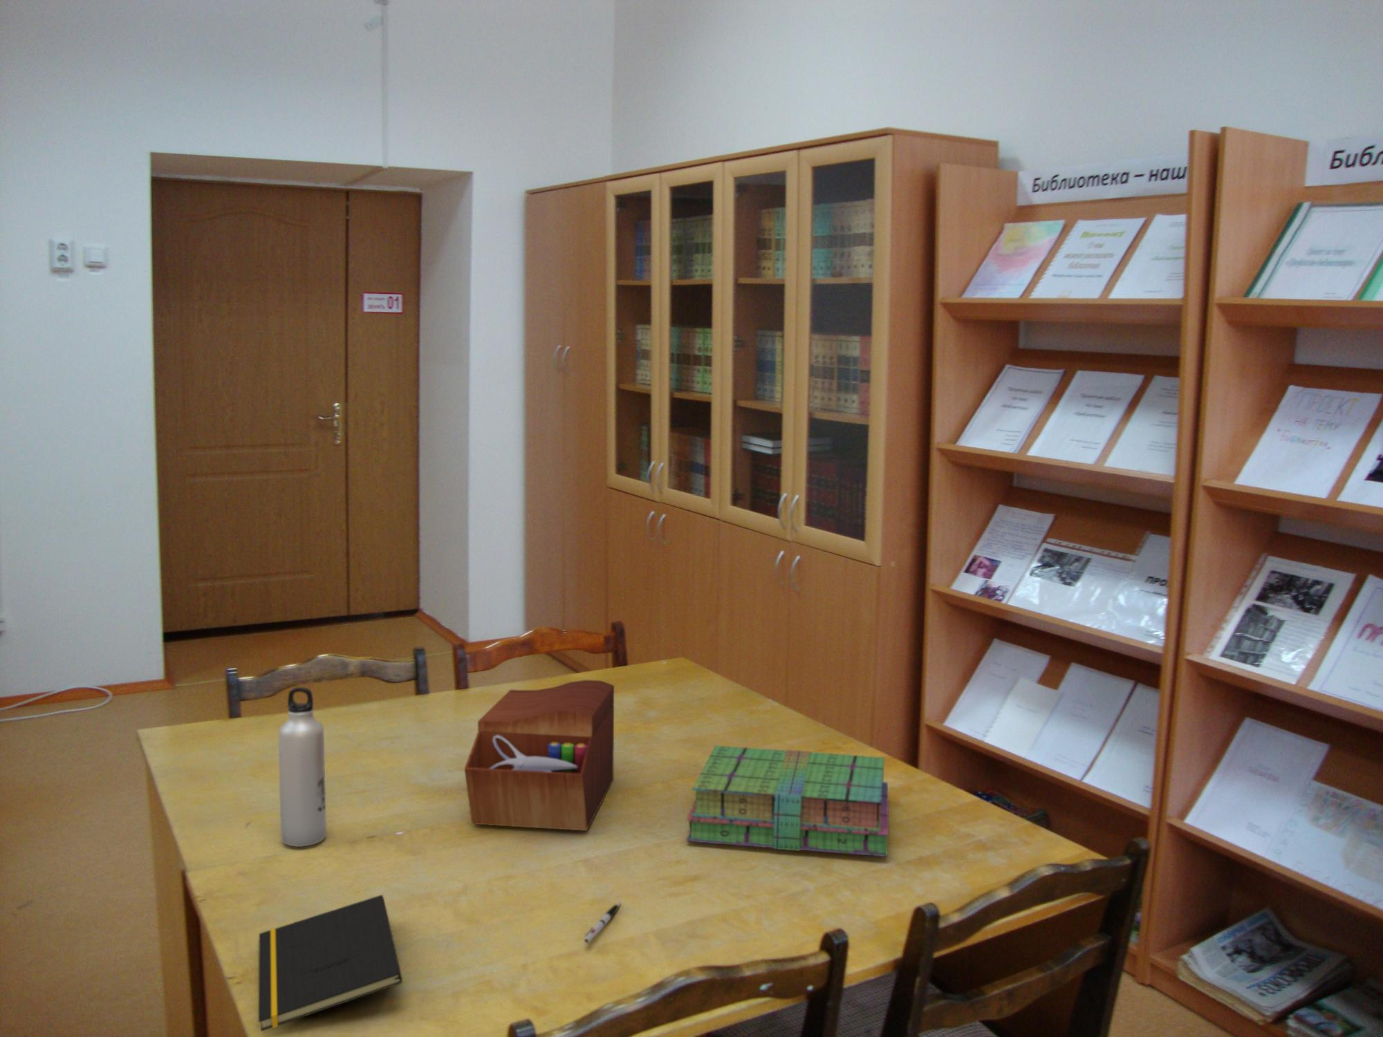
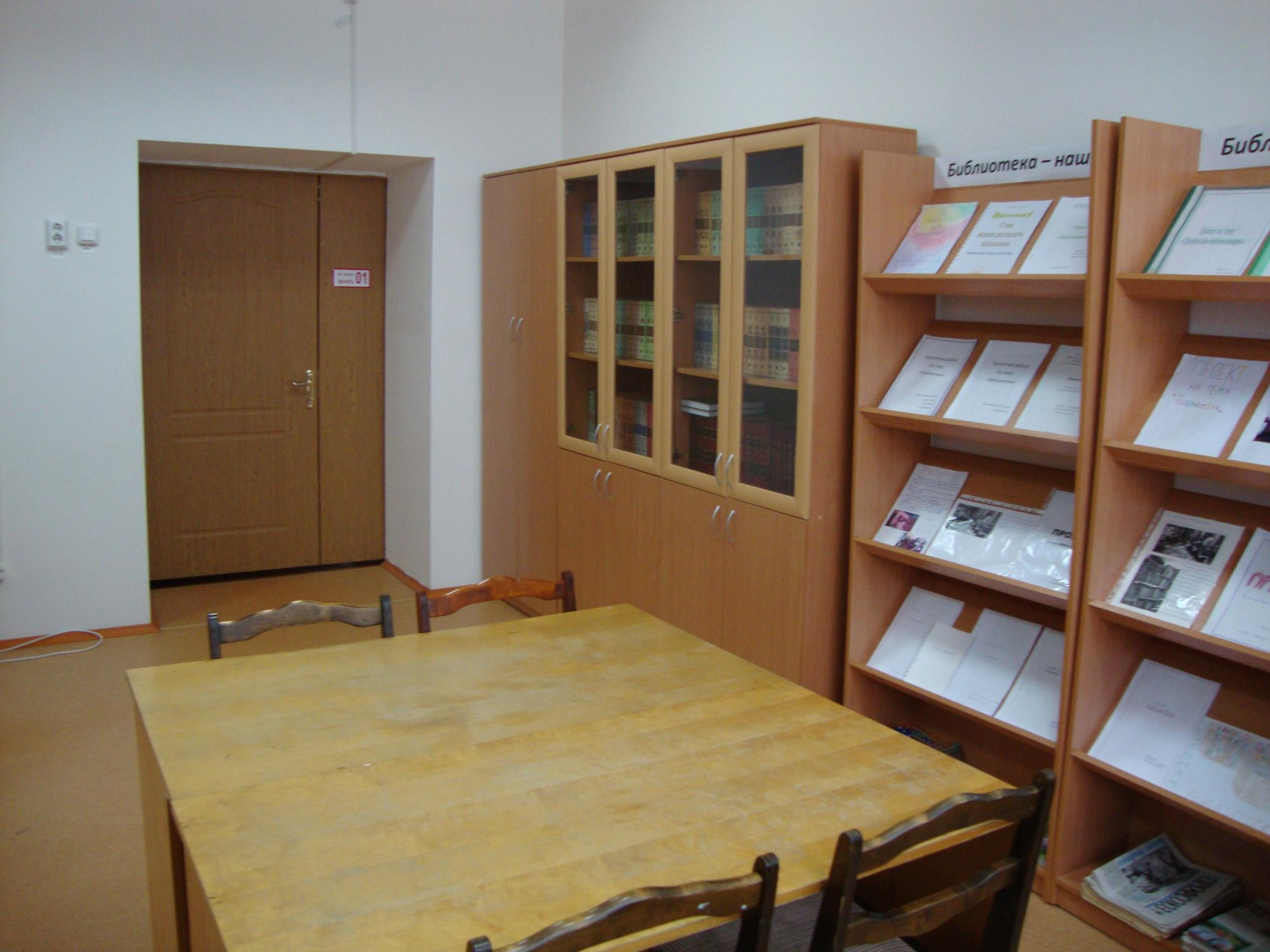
- notepad (327, 956)
- sewing box (540, 753)
- pen (603, 920)
- water bottle (302, 764)
- stack of books (792, 795)
